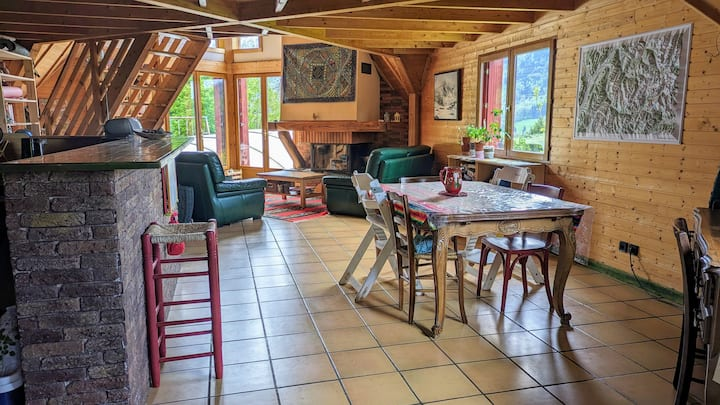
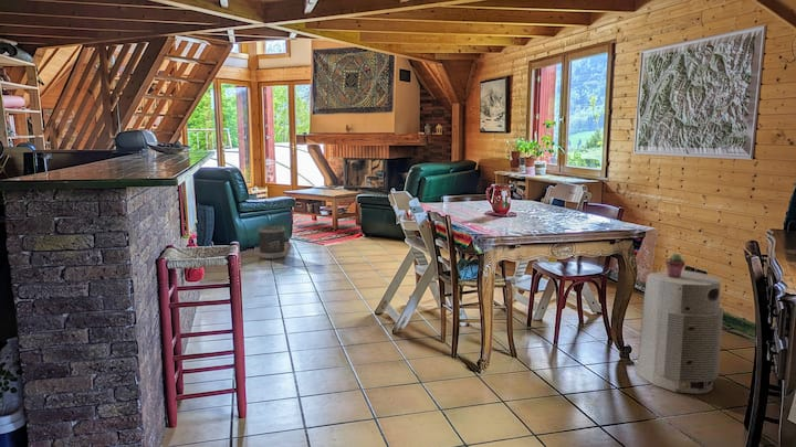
+ potted succulent (674, 265)
+ air purifier (681, 329)
+ wastebasket (272, 242)
